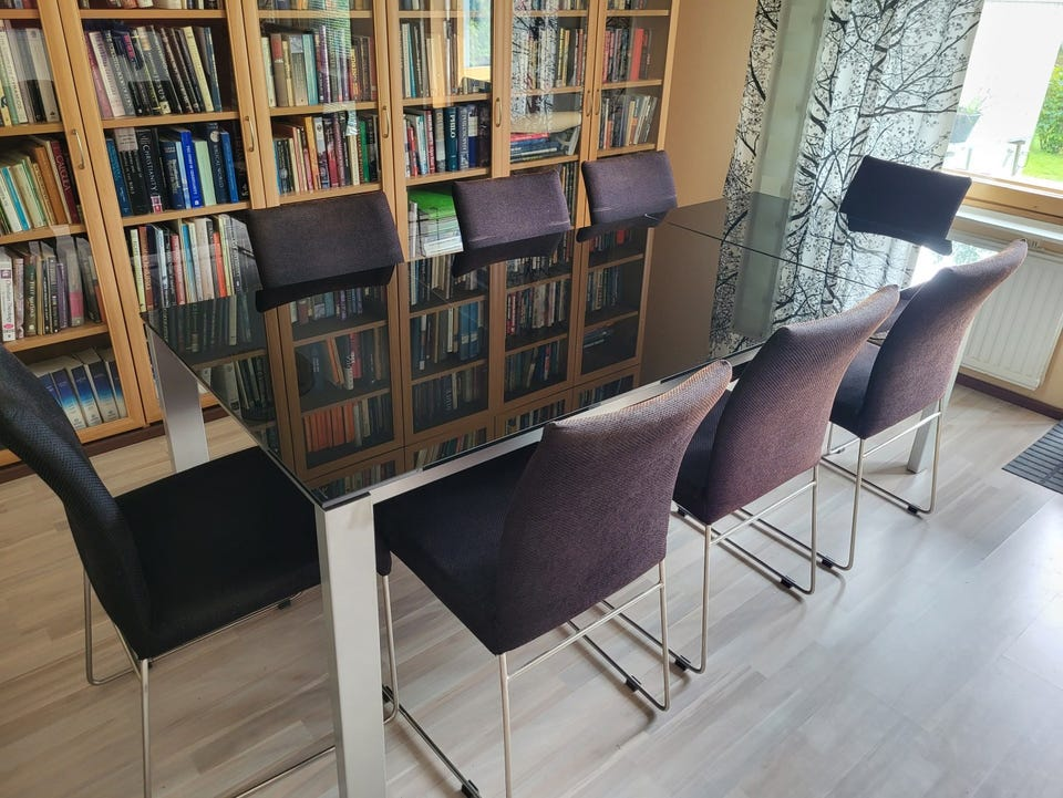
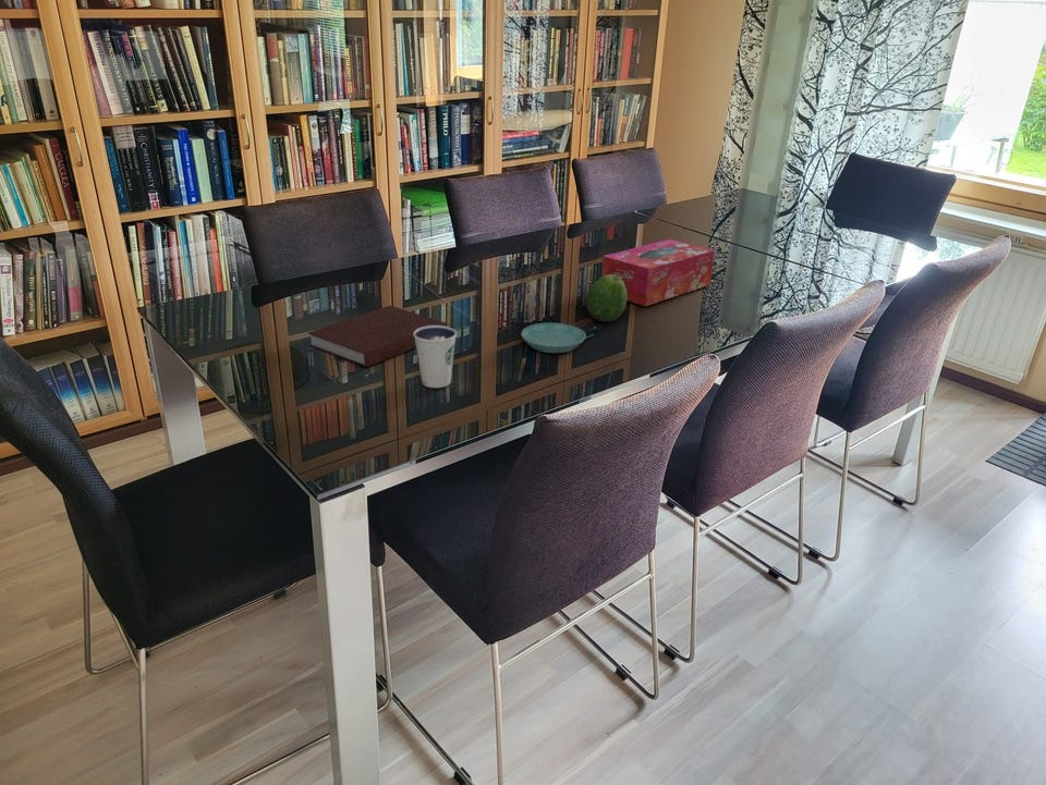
+ saucer (552, 339)
+ fruit (607, 297)
+ notebook (379, 333)
+ tissue box (658, 270)
+ dixie cup (435, 357)
